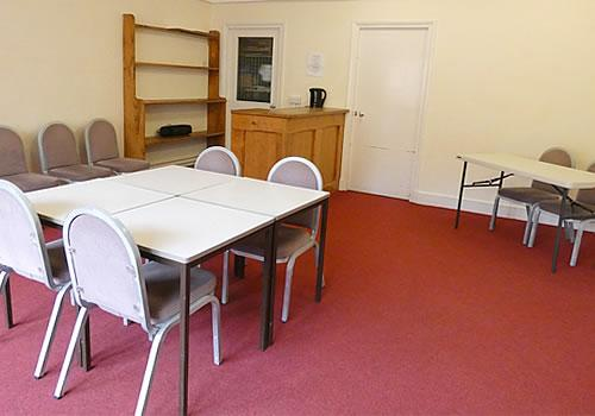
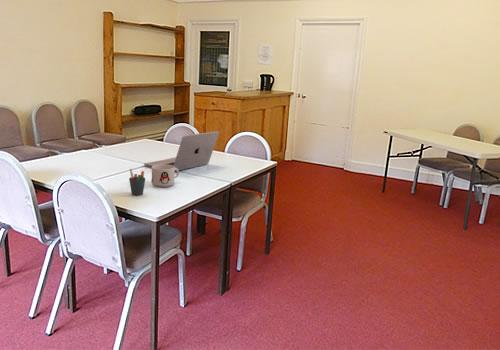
+ pen holder (137, 182)
+ mug (166, 175)
+ laptop (181, 148)
